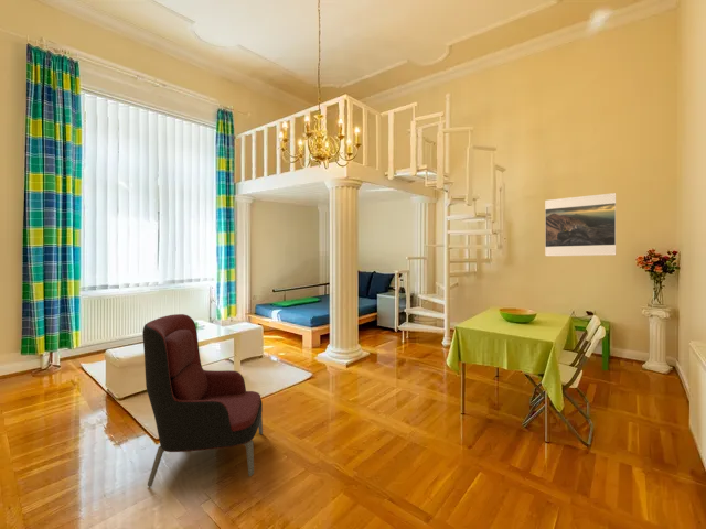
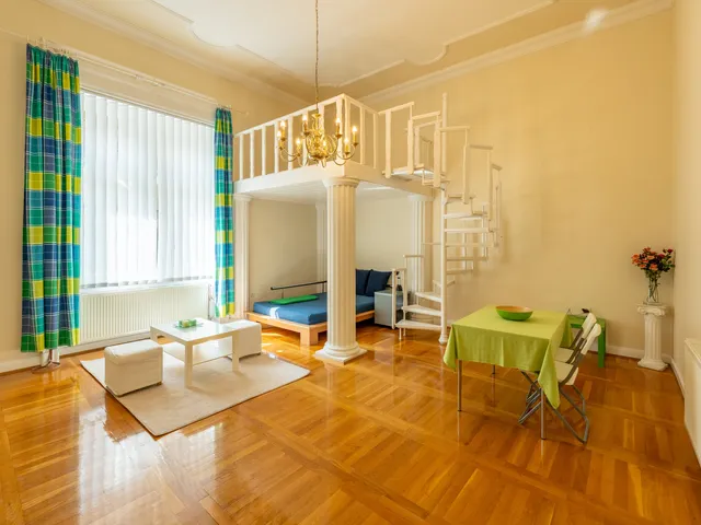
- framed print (578, 226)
- armchair (211, 387)
